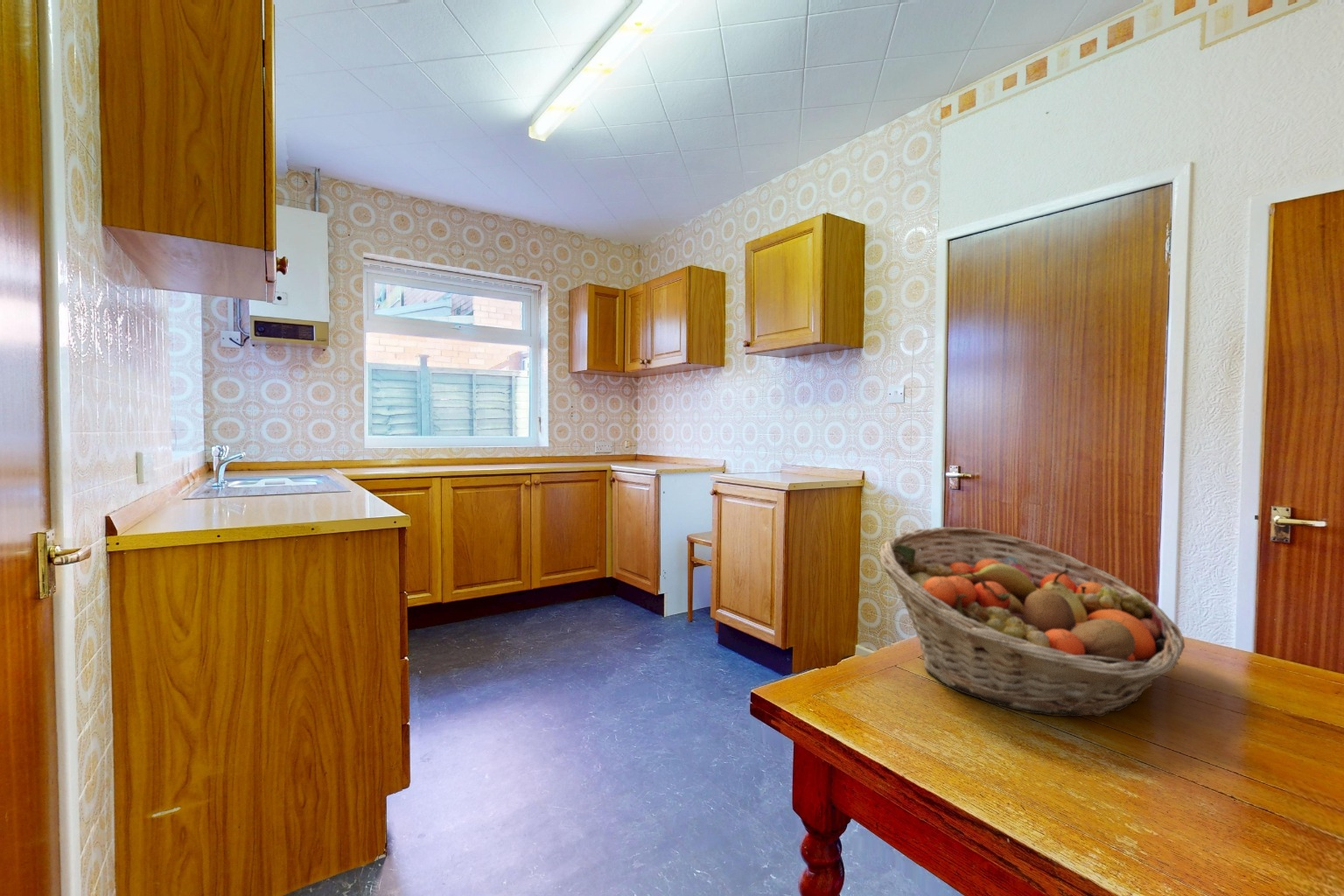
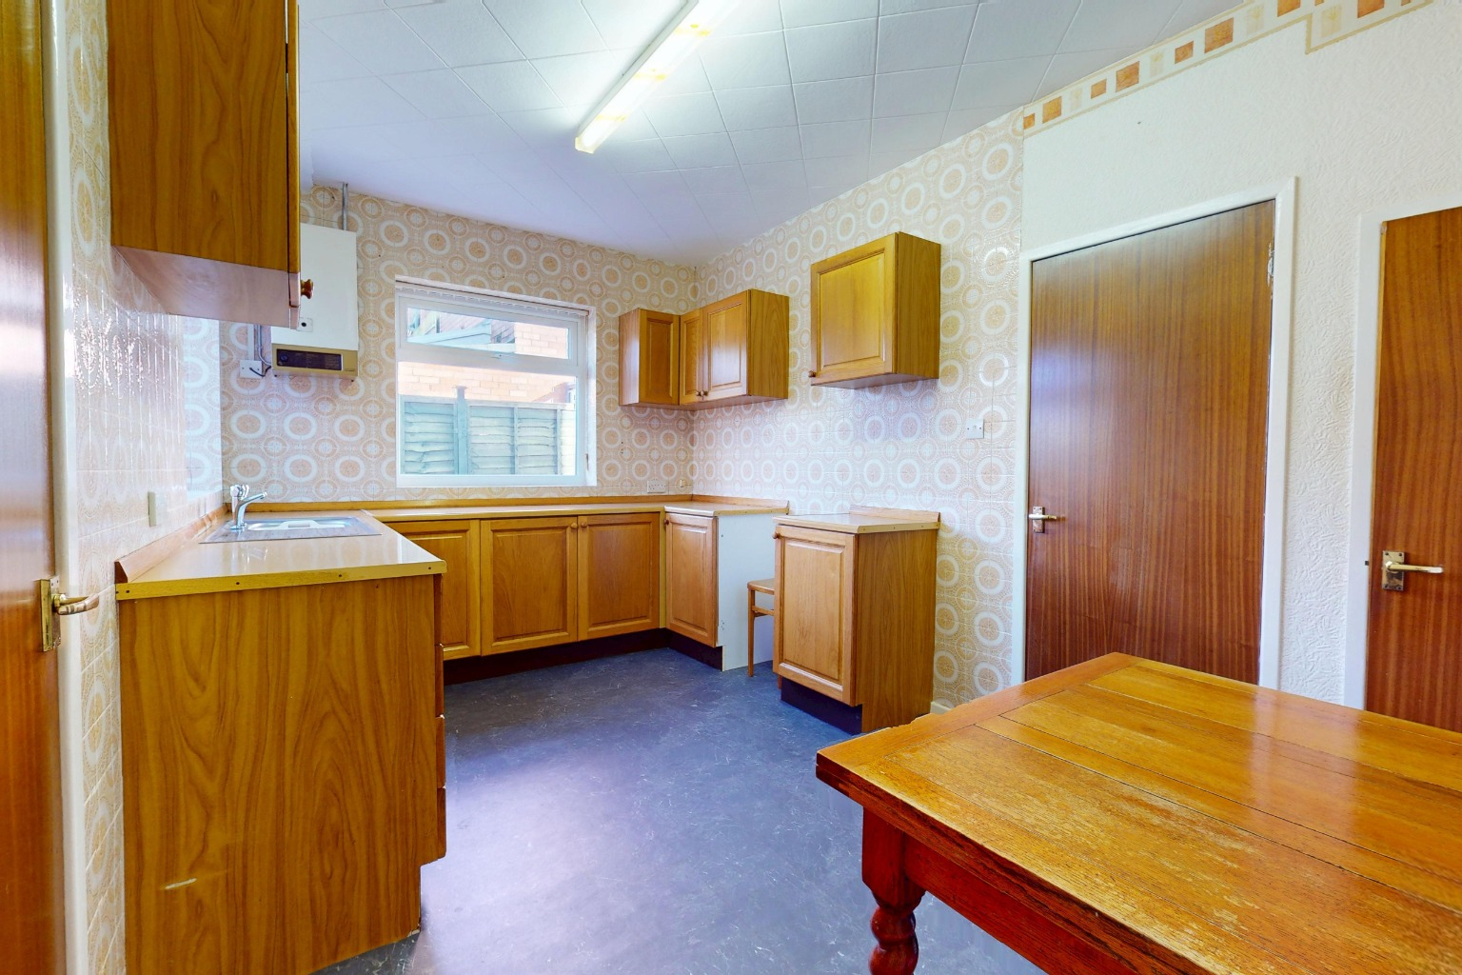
- fruit basket (1018, 606)
